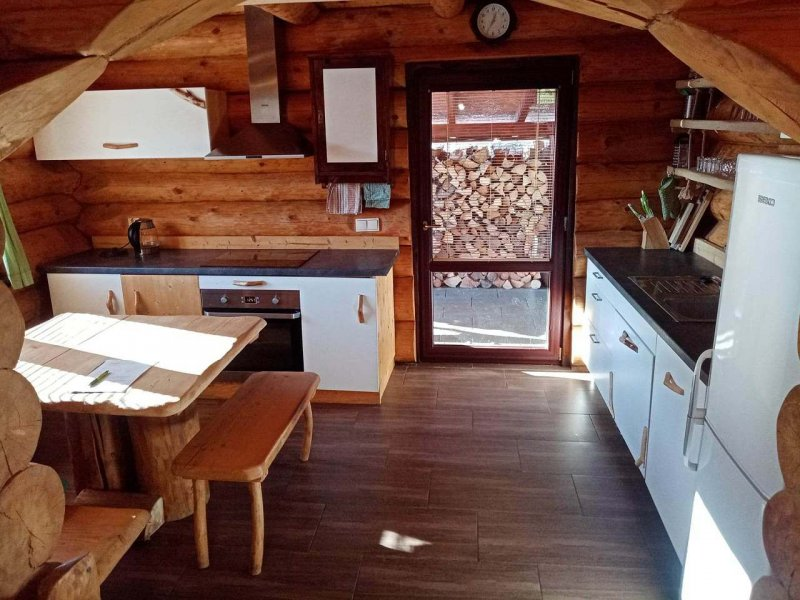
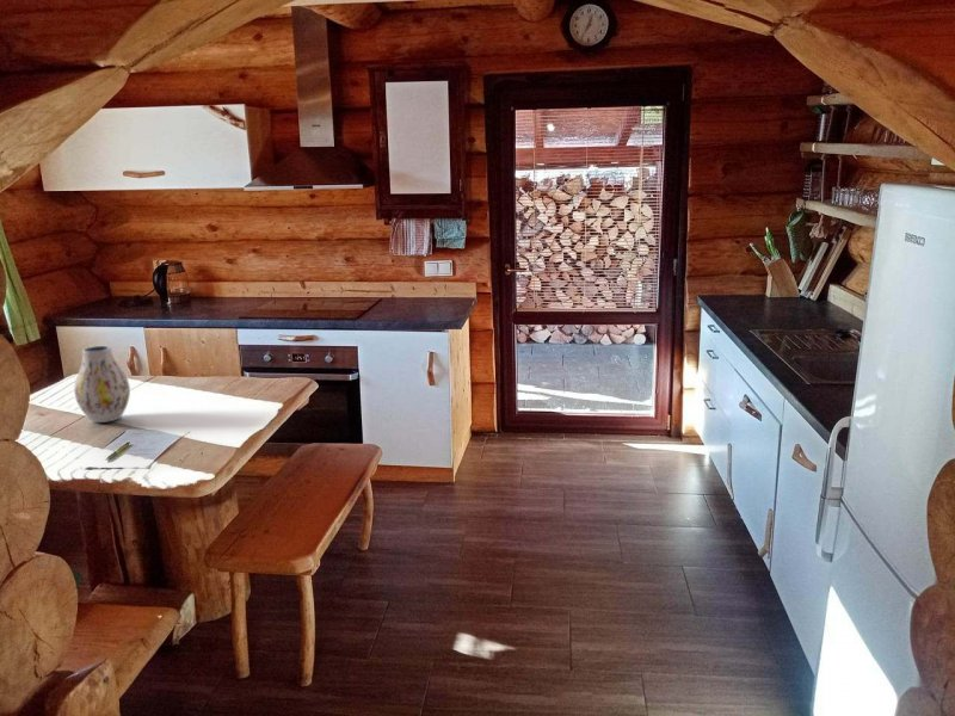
+ vase (101, 384)
